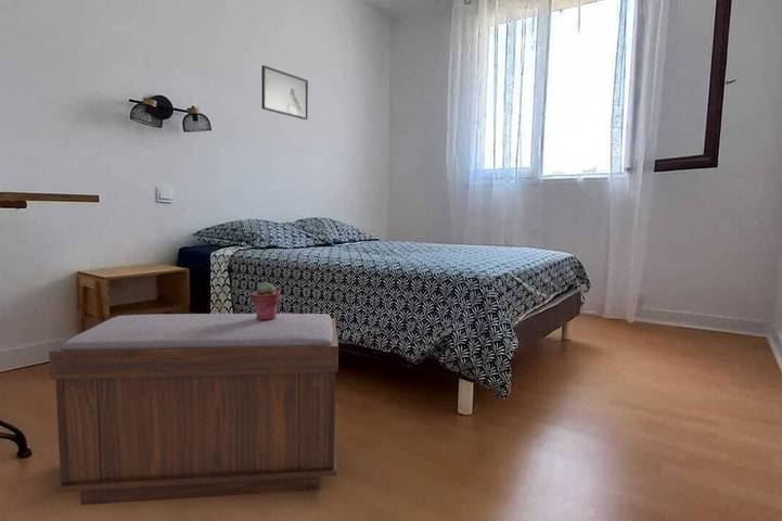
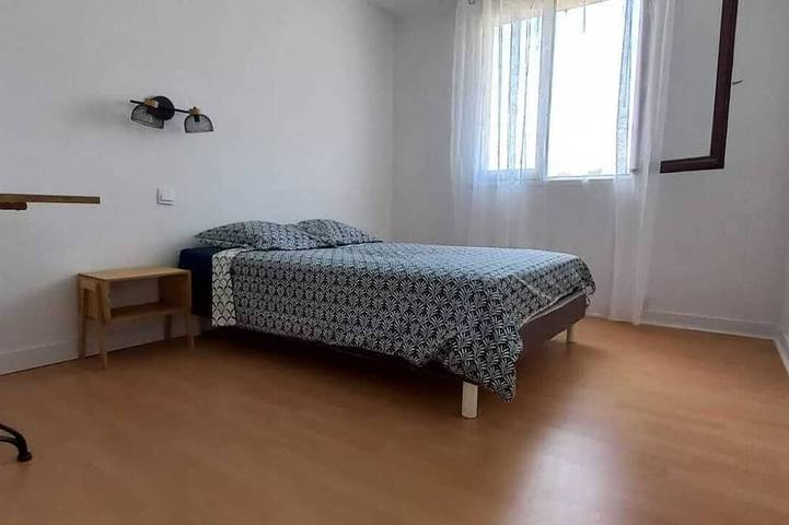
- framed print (285, 93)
- potted succulent (266, 300)
- bench (216, 395)
